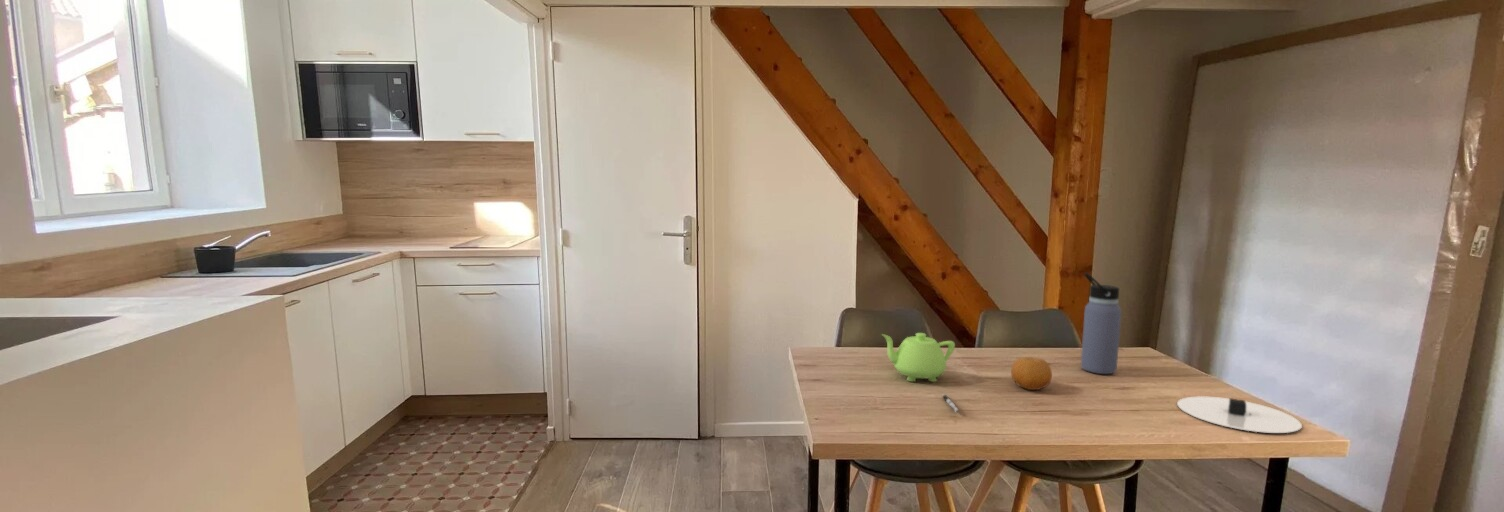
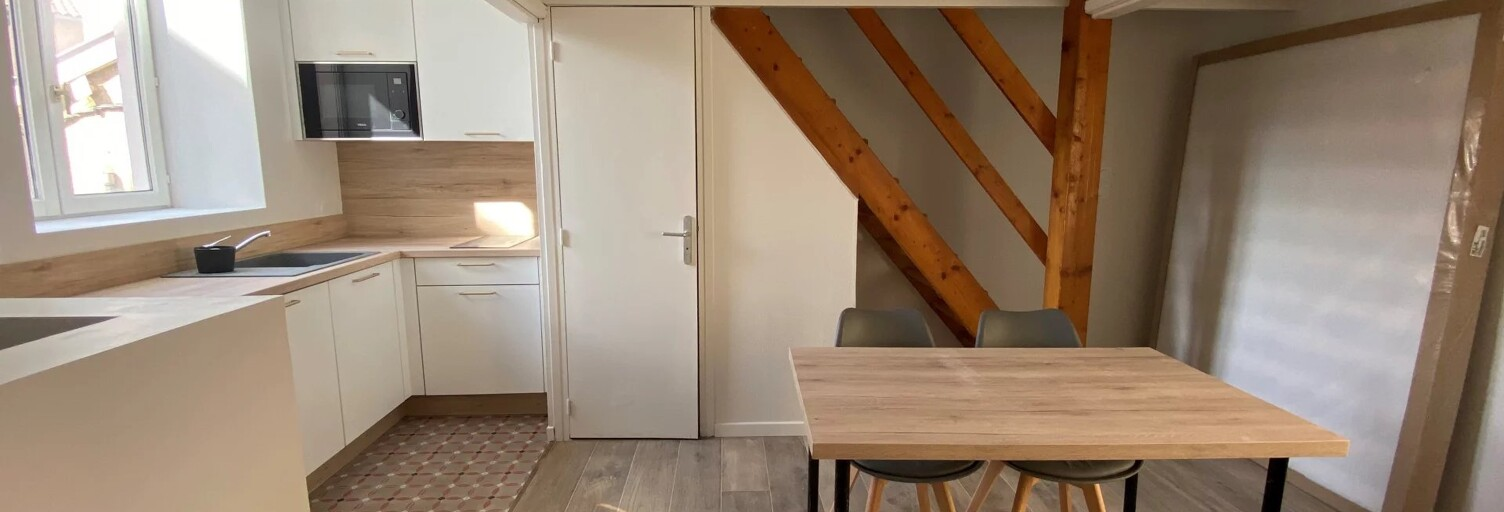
- water bottle (1100, 322)
- fruit (1031, 372)
- plate (1237, 407)
- pen (949, 402)
- teapot (917, 355)
